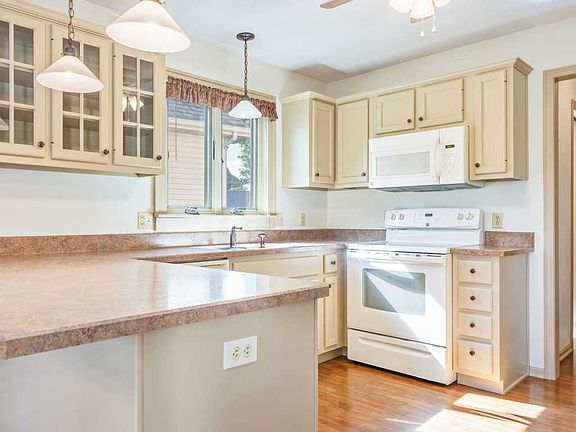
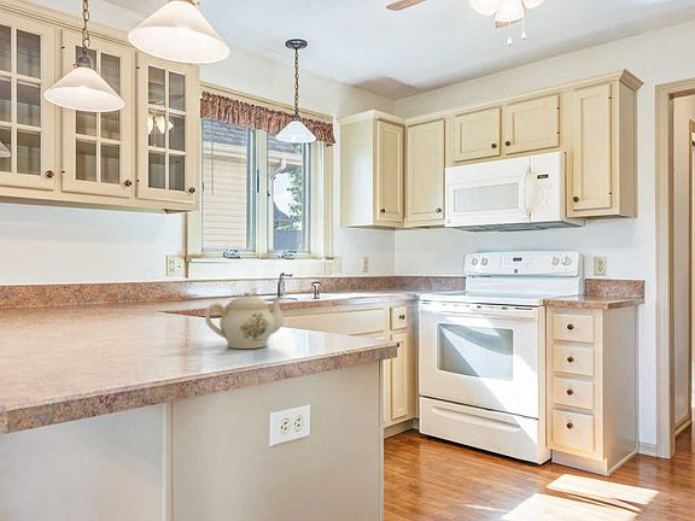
+ teapot (245, 318)
